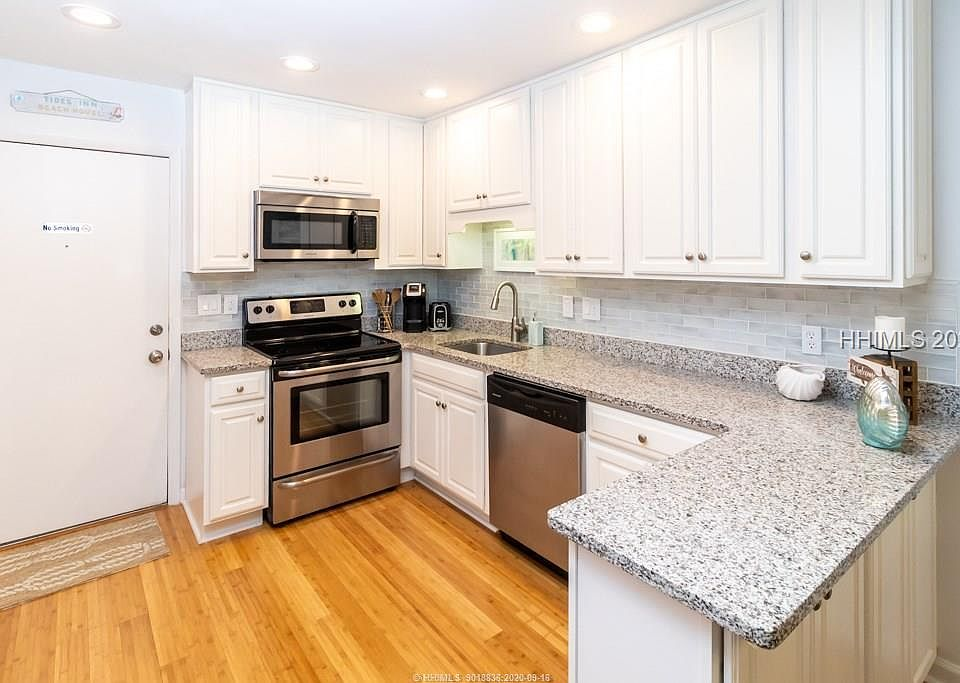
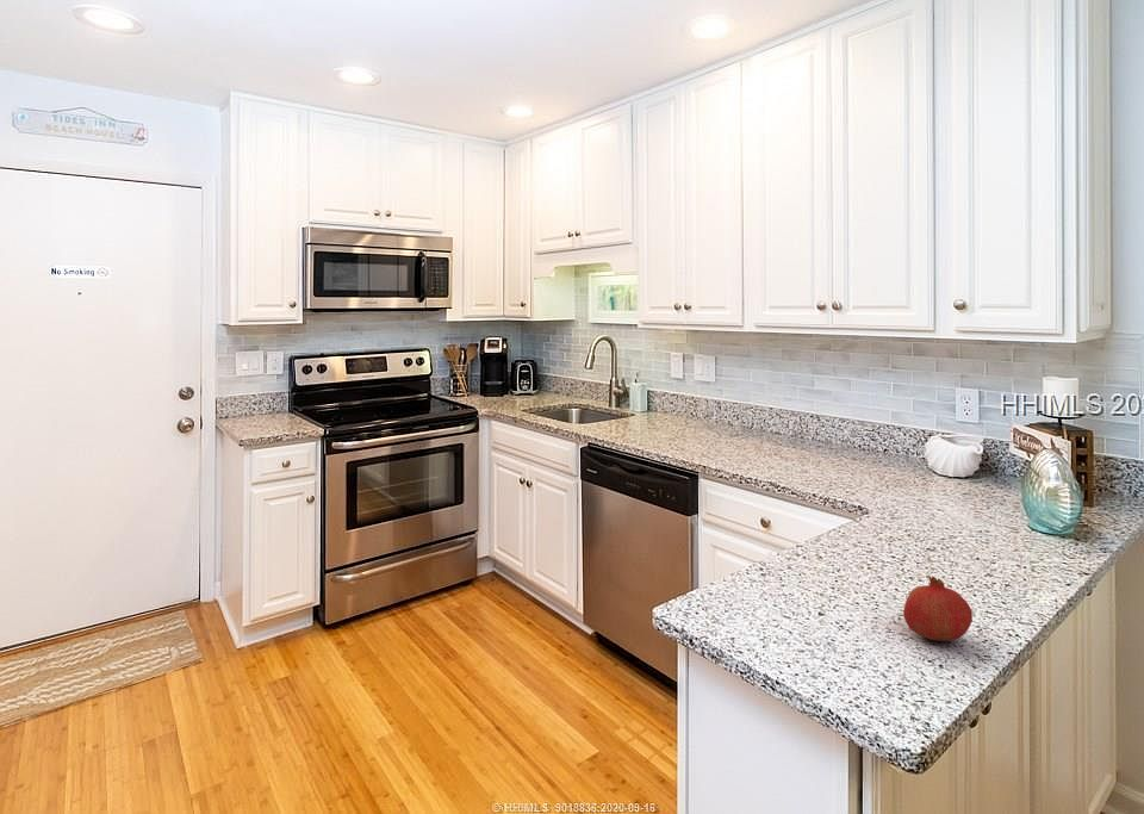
+ fruit (935, 607)
